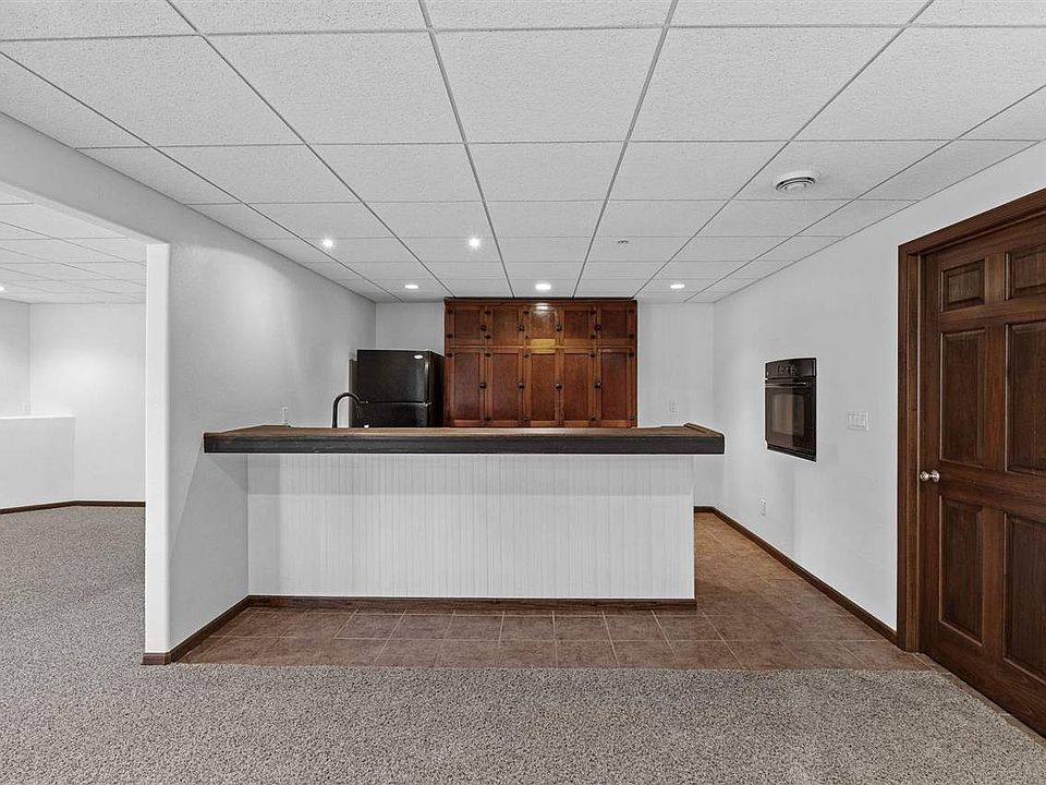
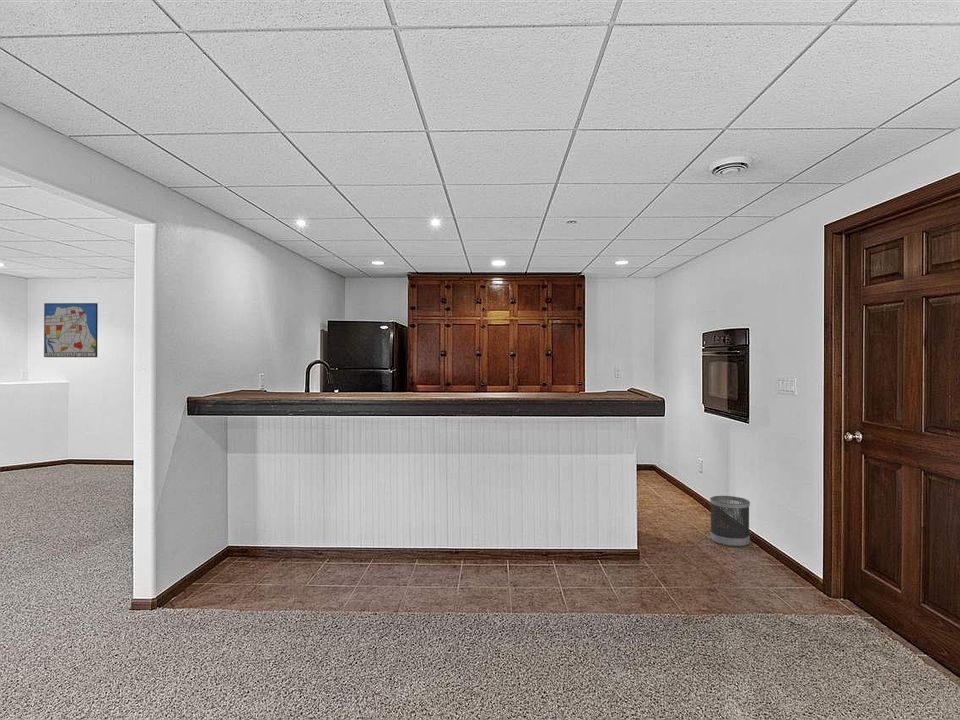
+ wastebasket (730, 520)
+ wall art (70, 330)
